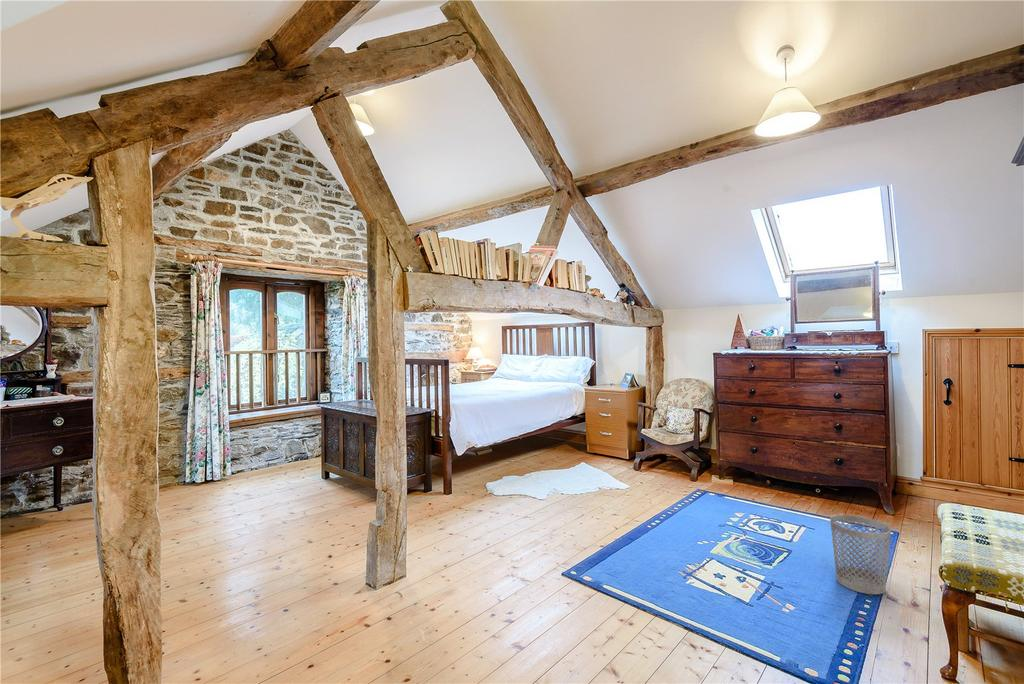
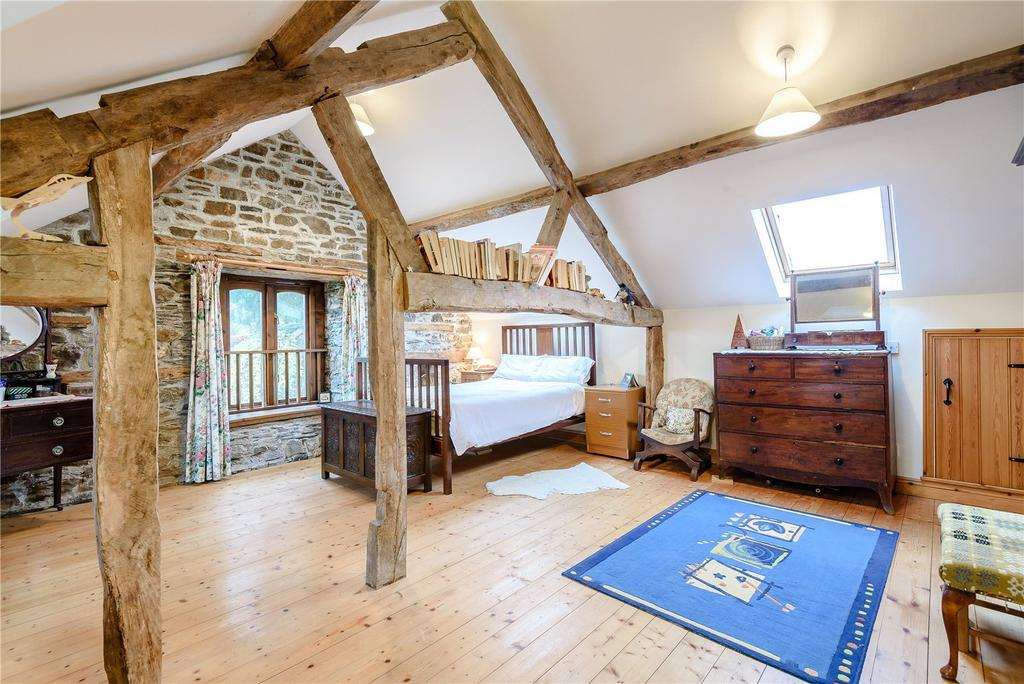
- wastebasket (860, 554)
